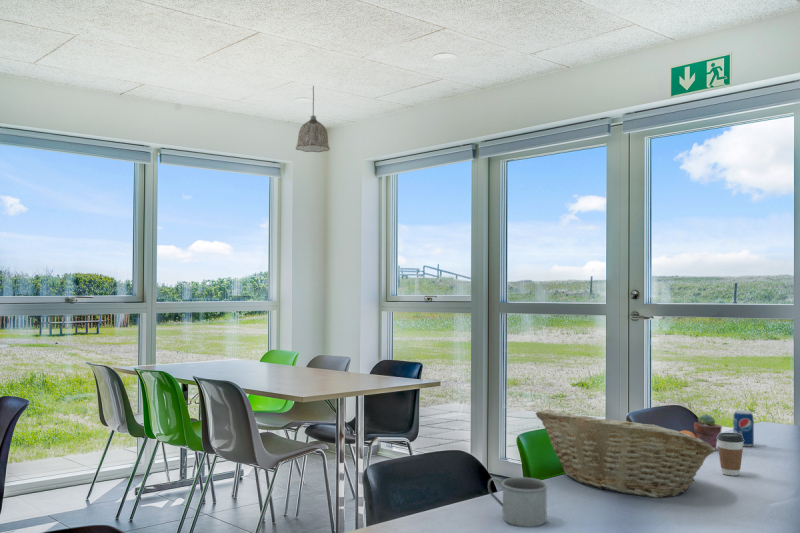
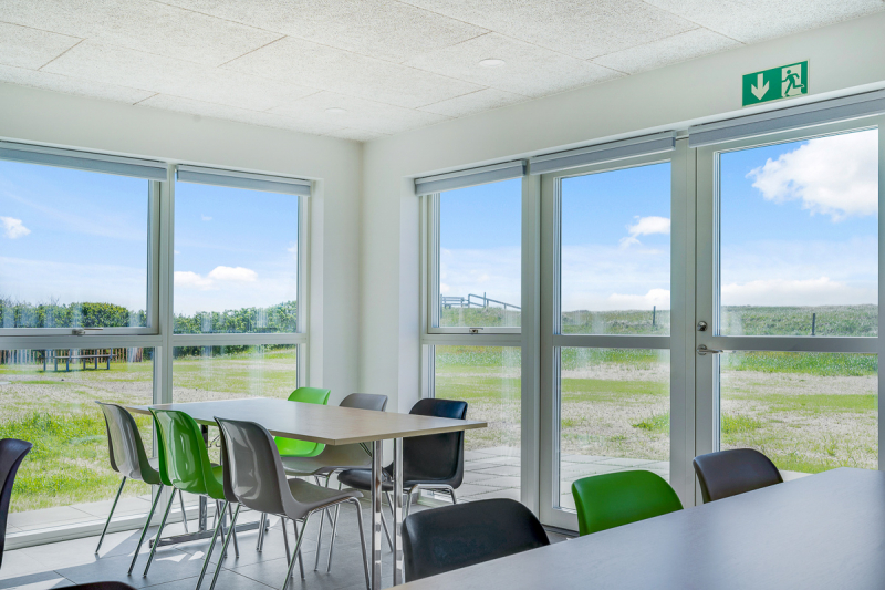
- pendant lamp (313, 117)
- fruit basket (620, 444)
- mug (520, 500)
- coffee cup (730, 453)
- potted succulent (707, 431)
- beverage can (743, 428)
